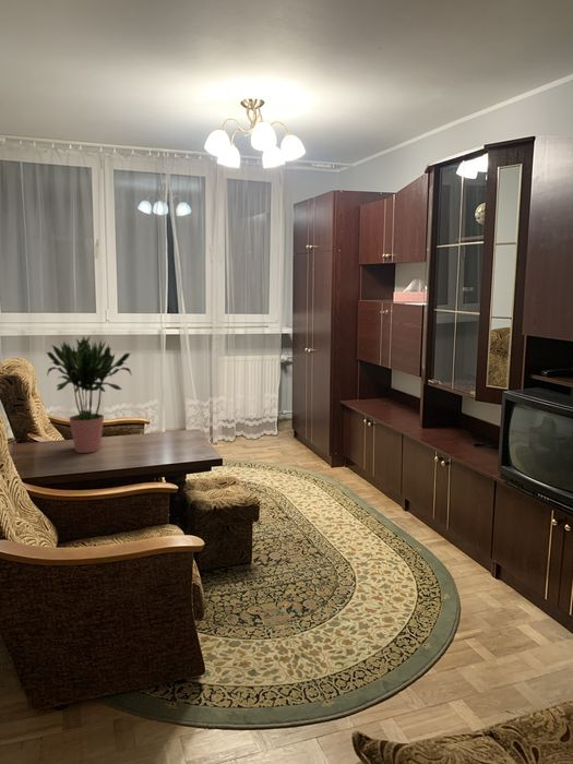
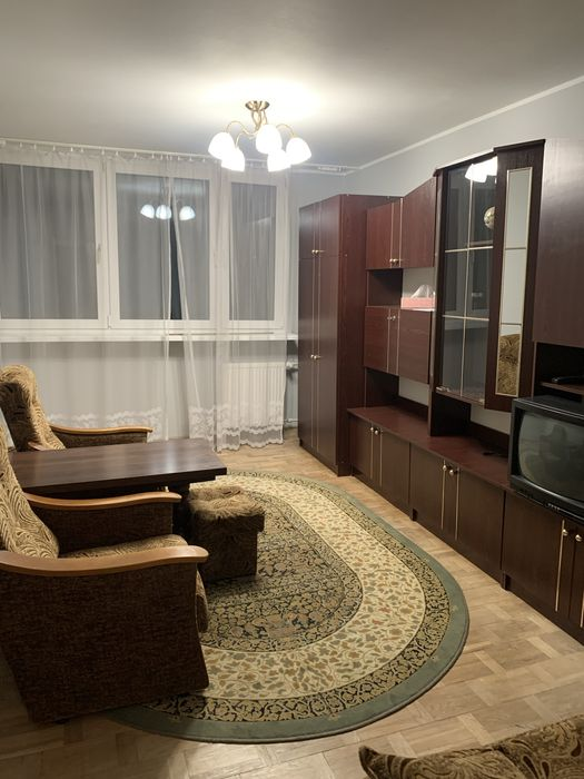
- potted plant (92, 393)
